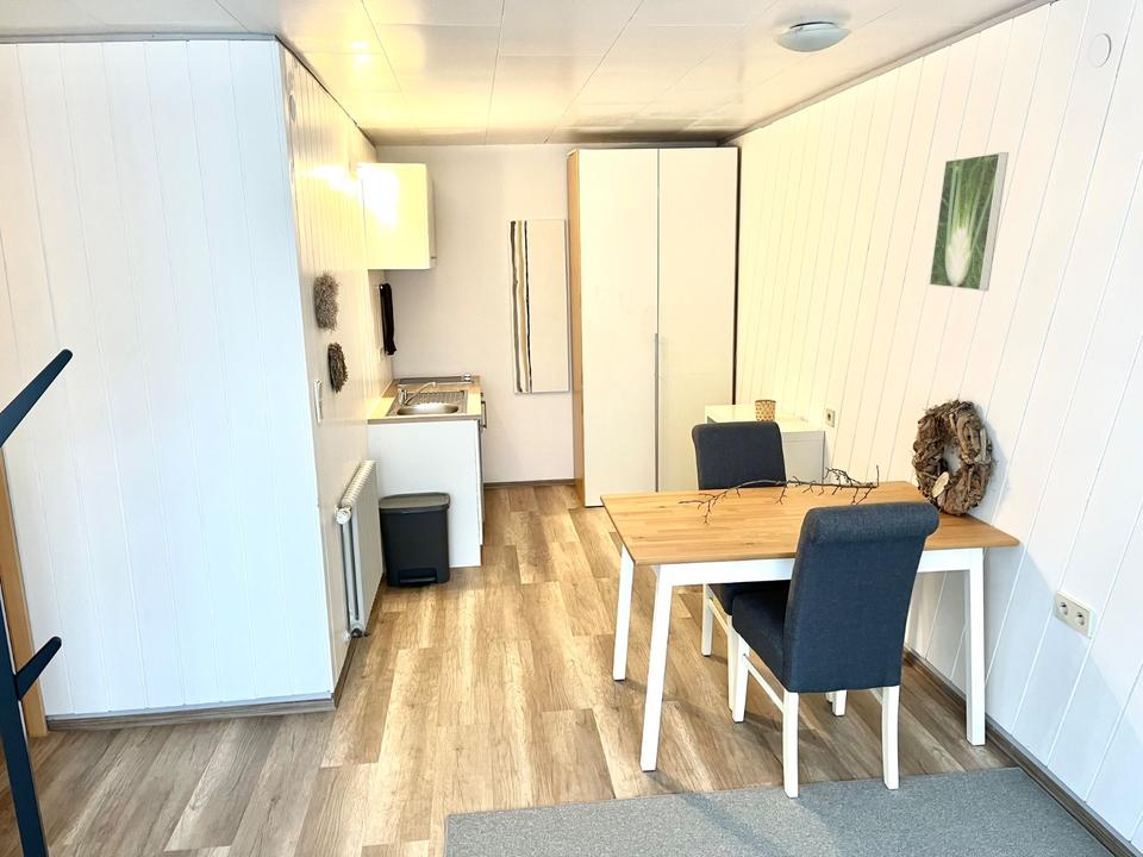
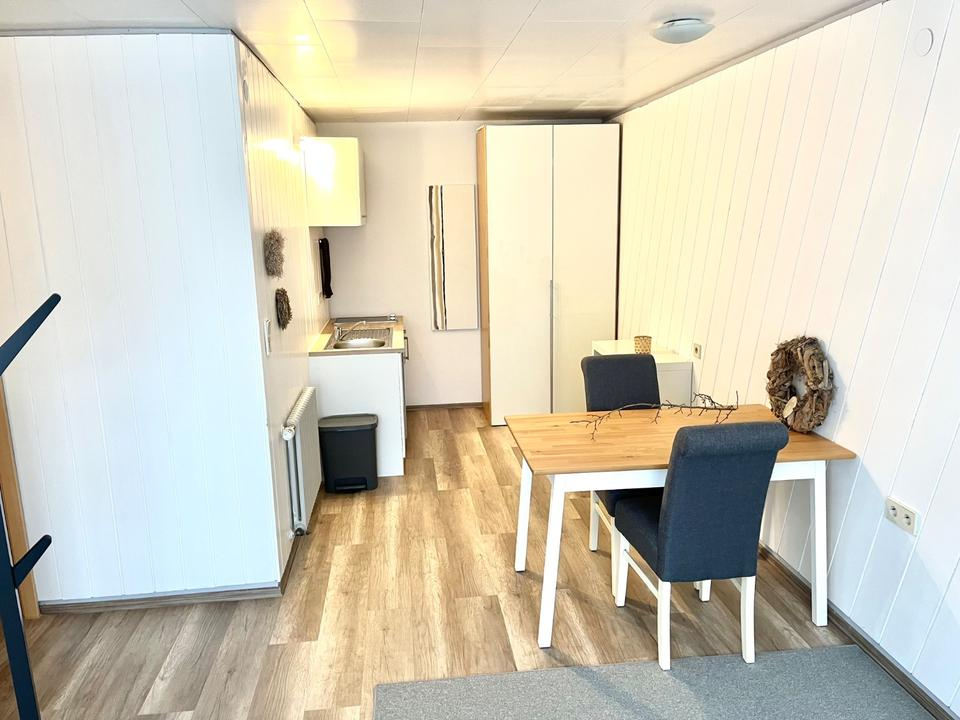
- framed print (966, 223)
